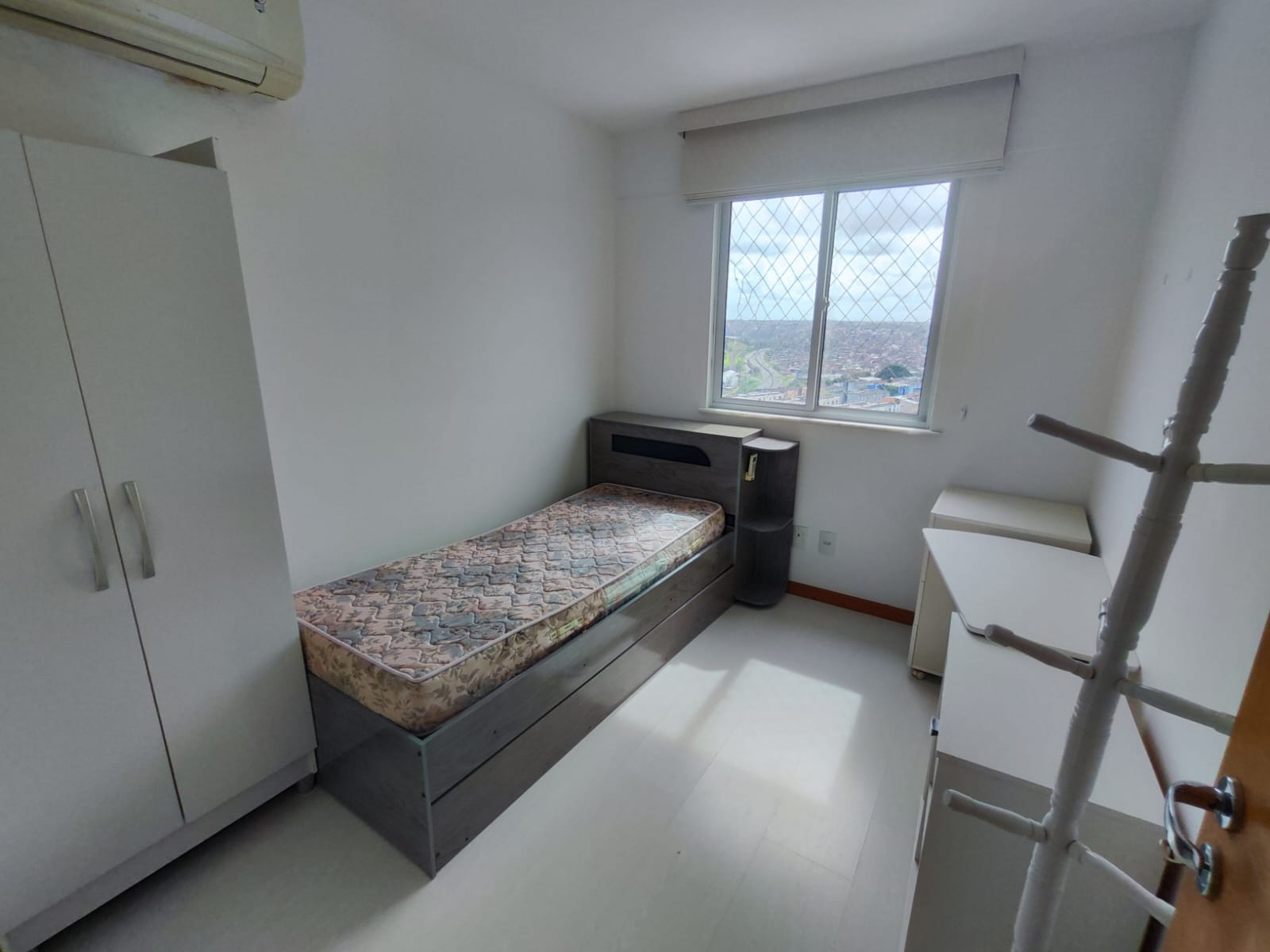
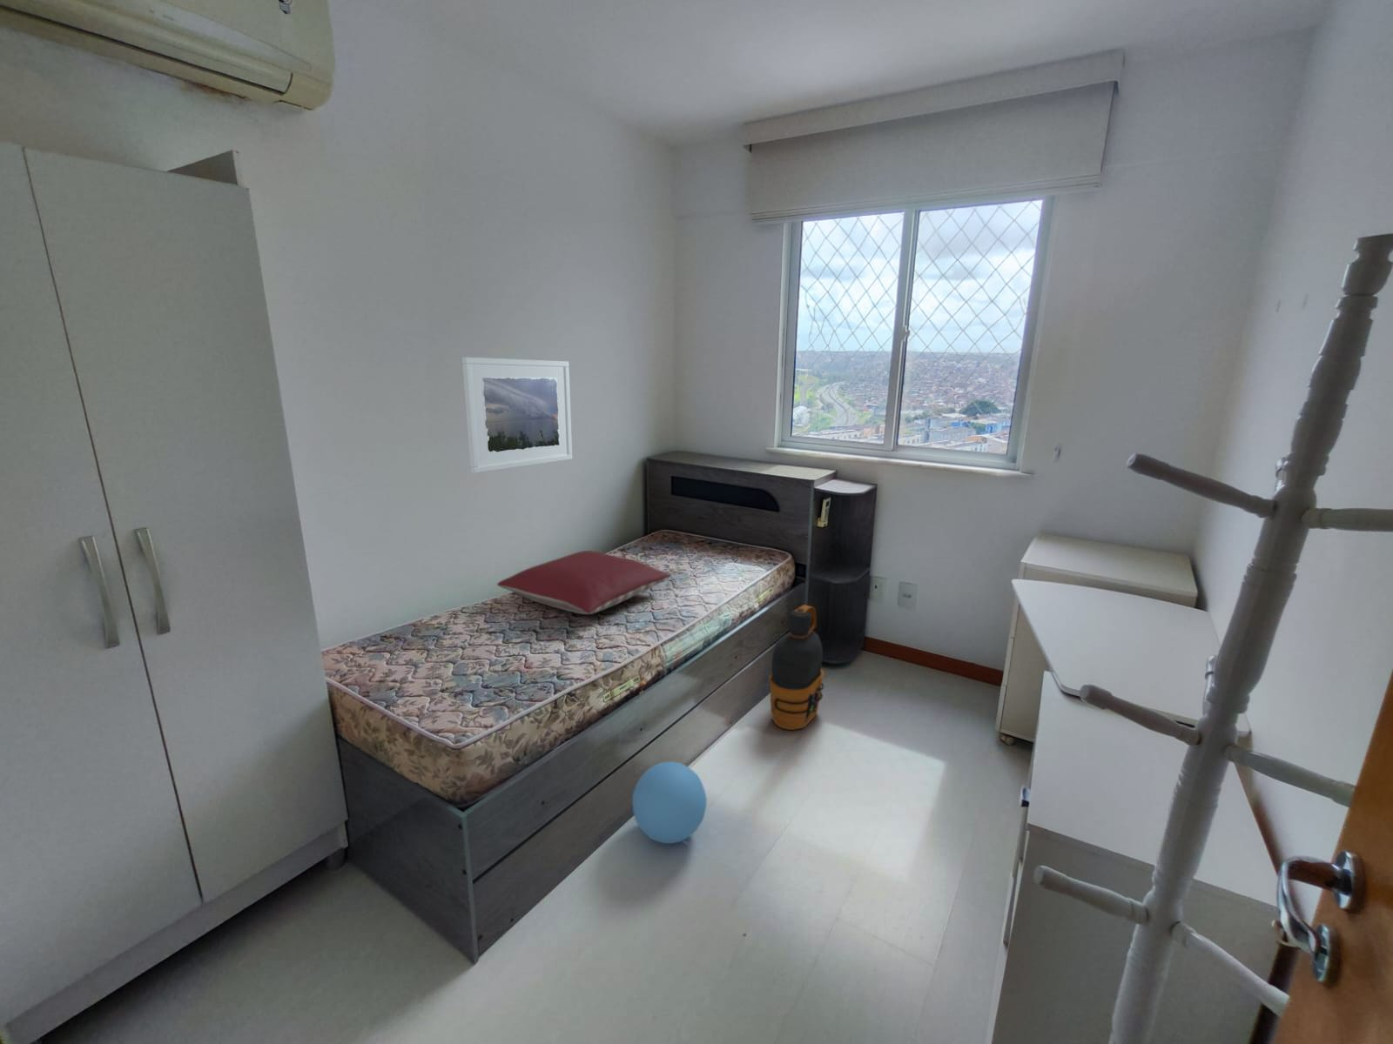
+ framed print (522, 413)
+ pillow (586, 579)
+ ball (669, 802)
+ water bottle (797, 663)
